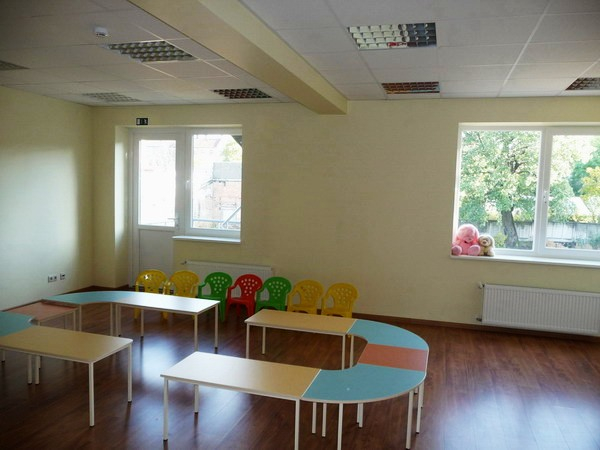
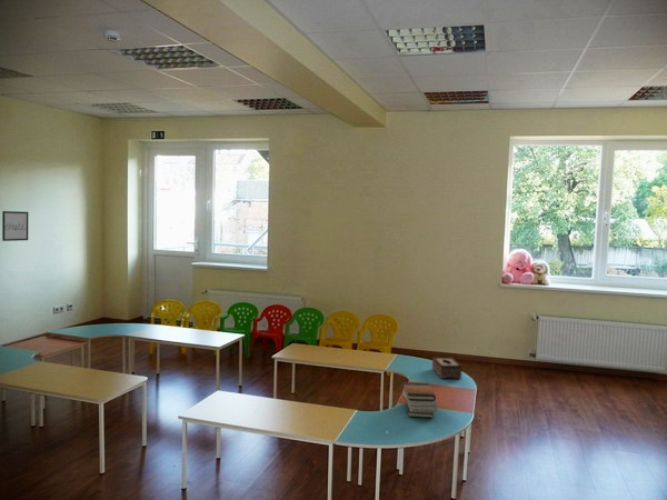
+ book stack (418, 399)
+ tissue box (446, 367)
+ wall art (16, 226)
